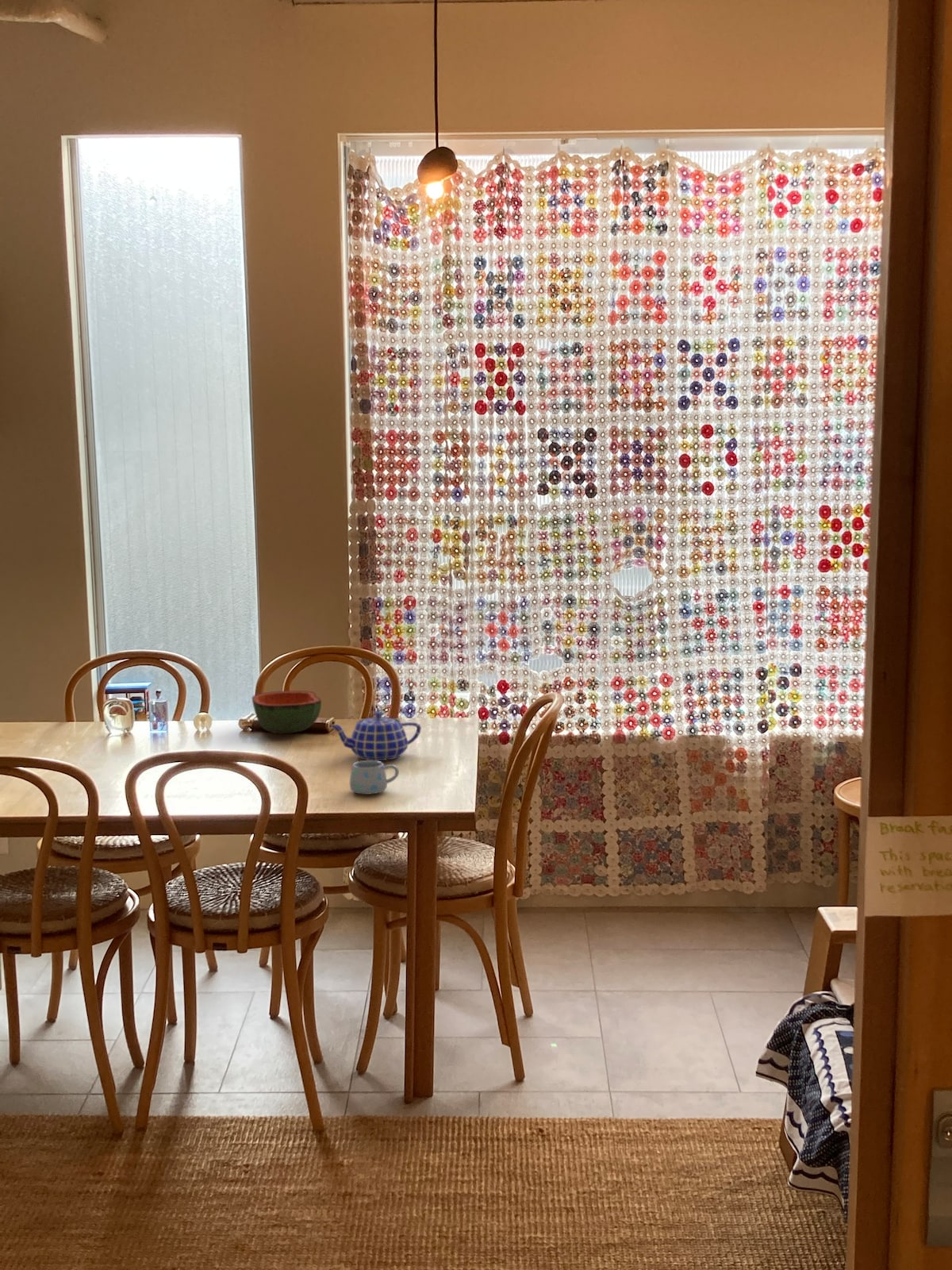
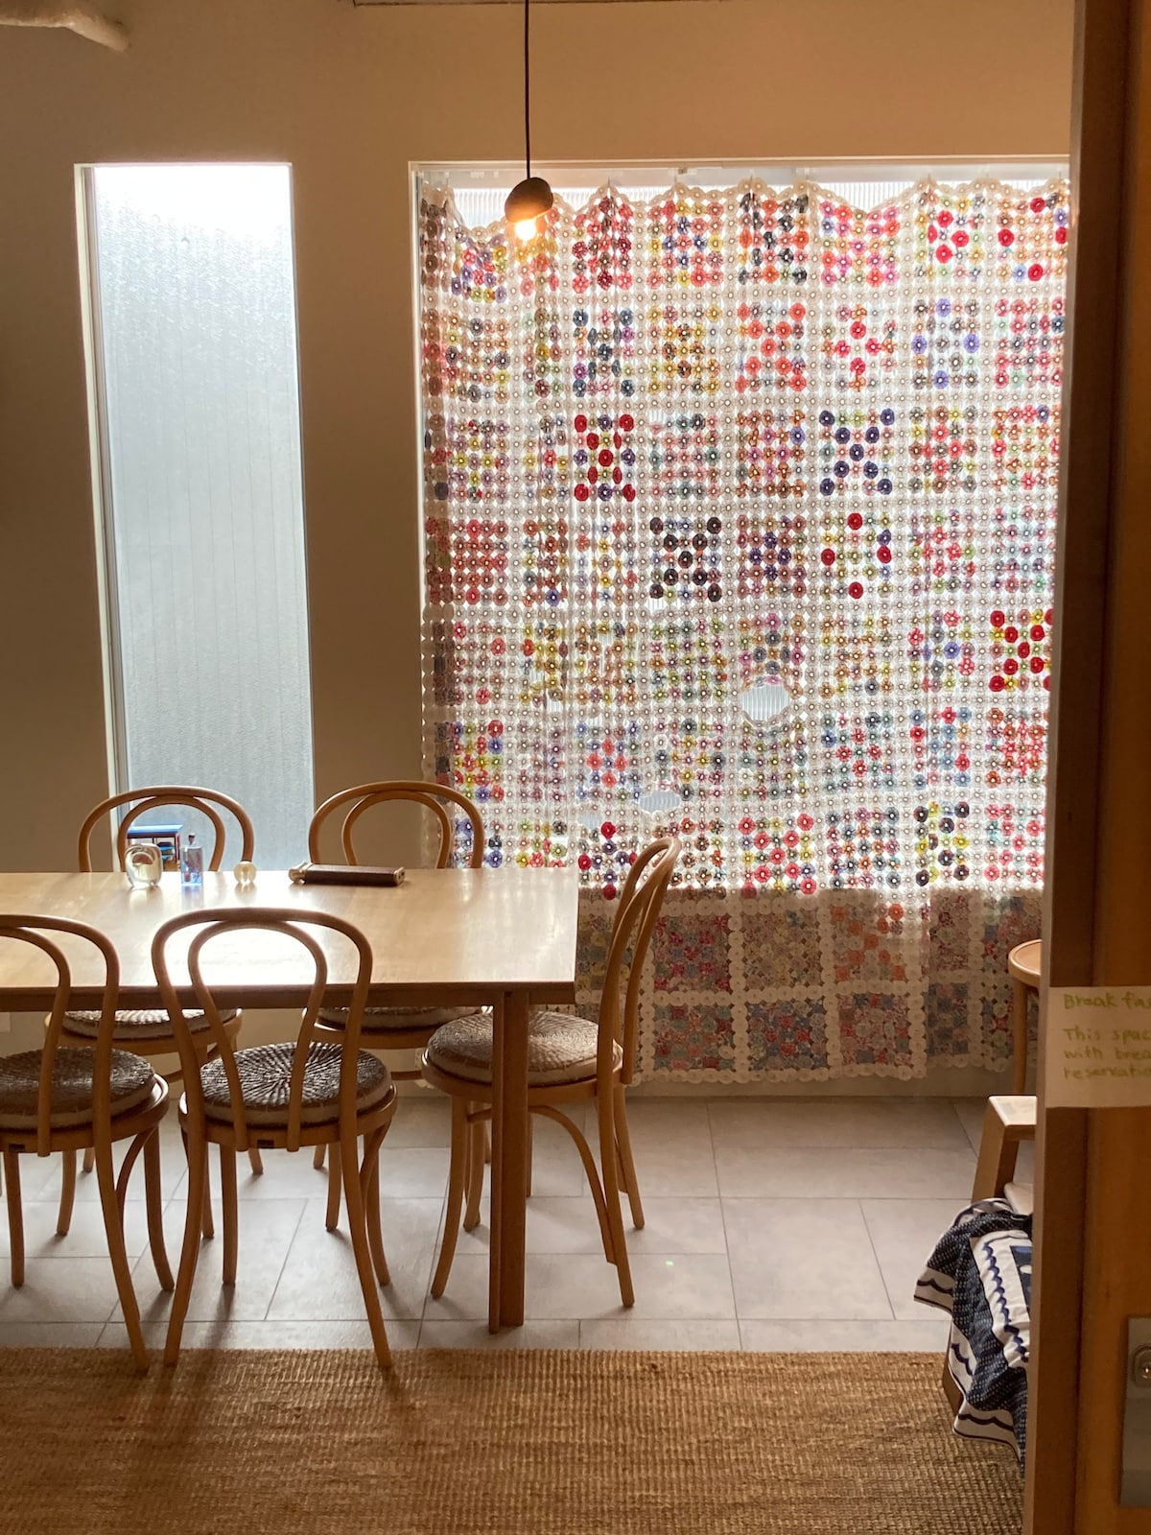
- teapot (375, 734)
- bowl (286, 714)
- mug (374, 777)
